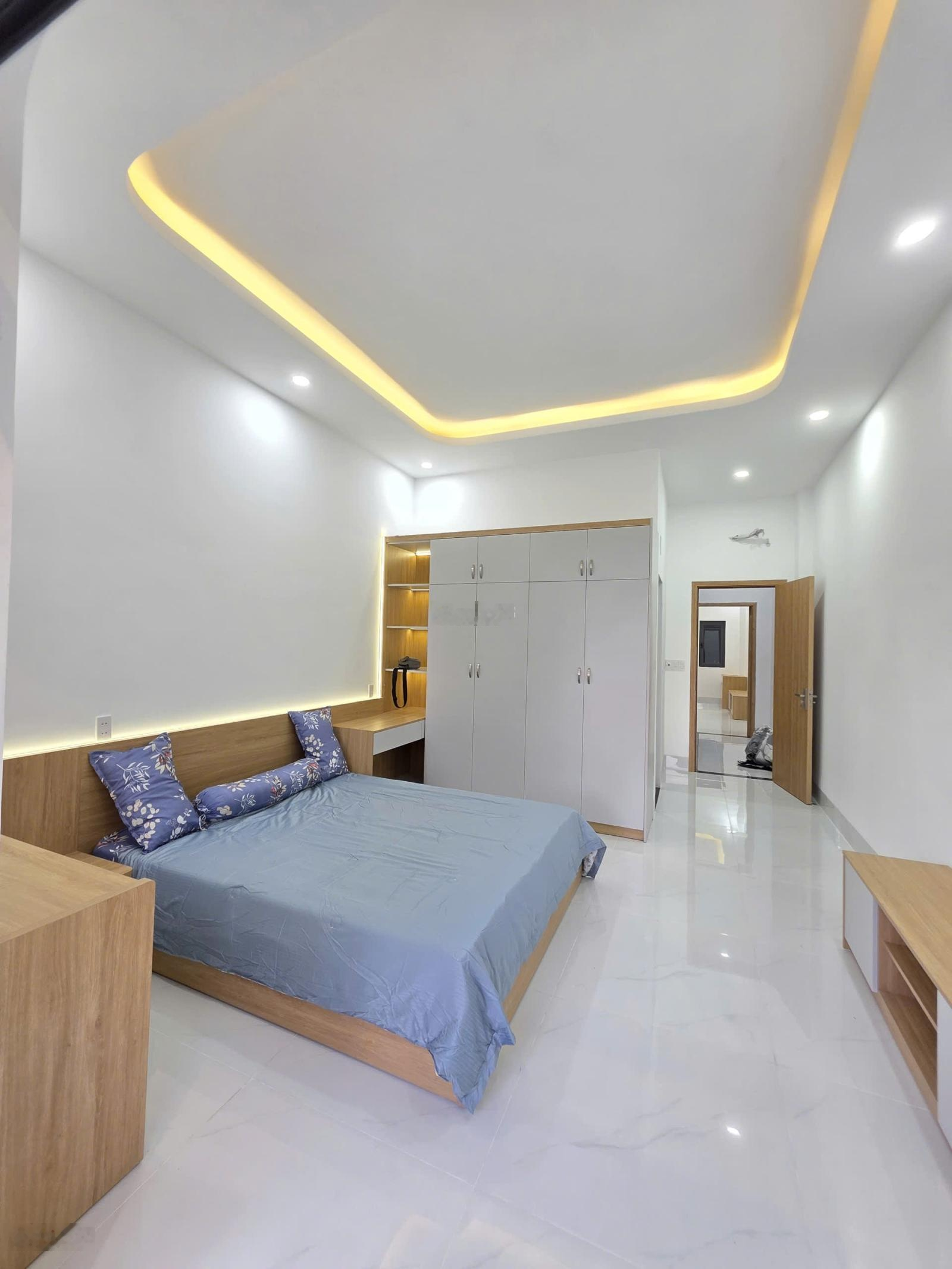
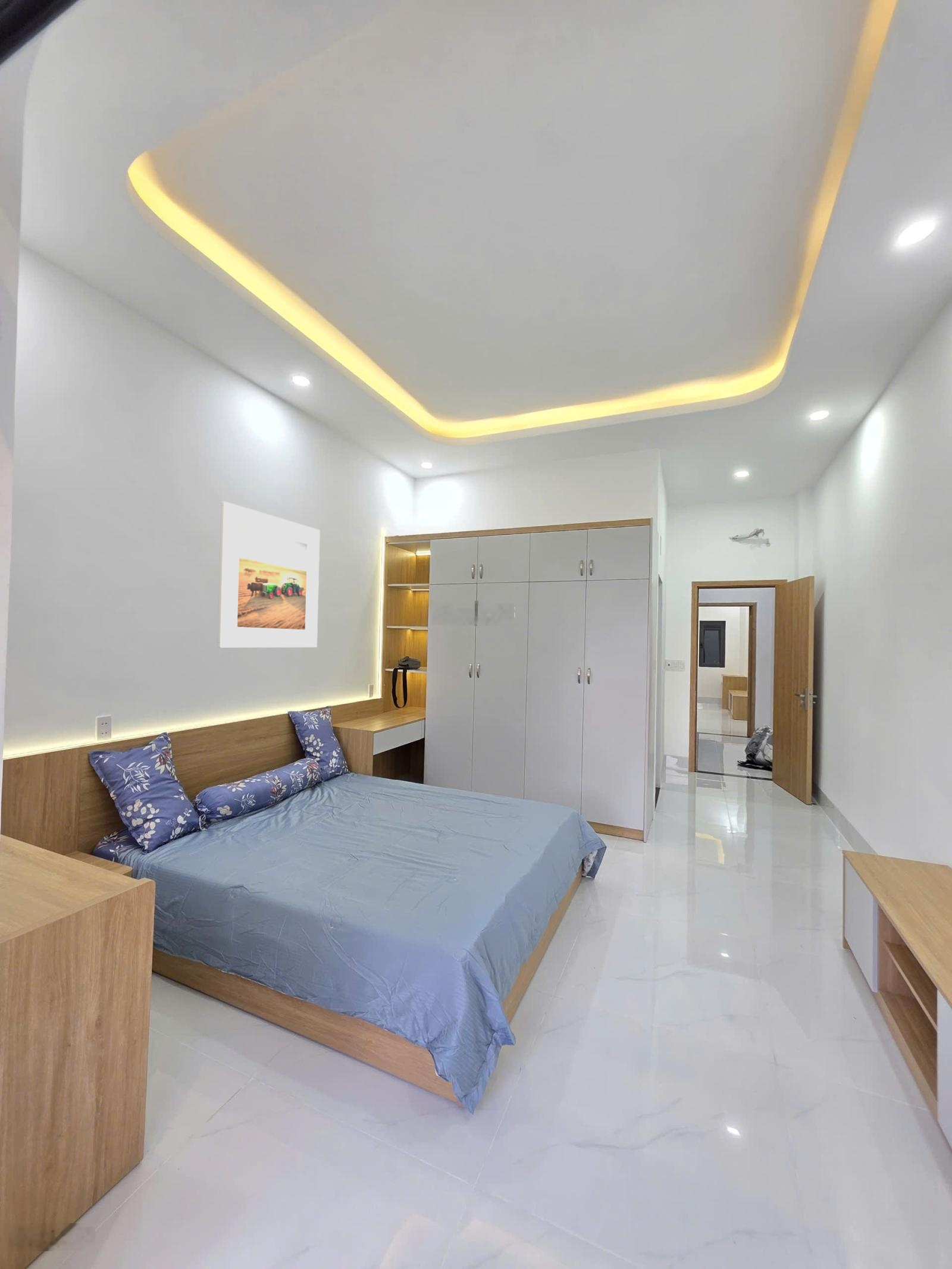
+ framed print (274, 582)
